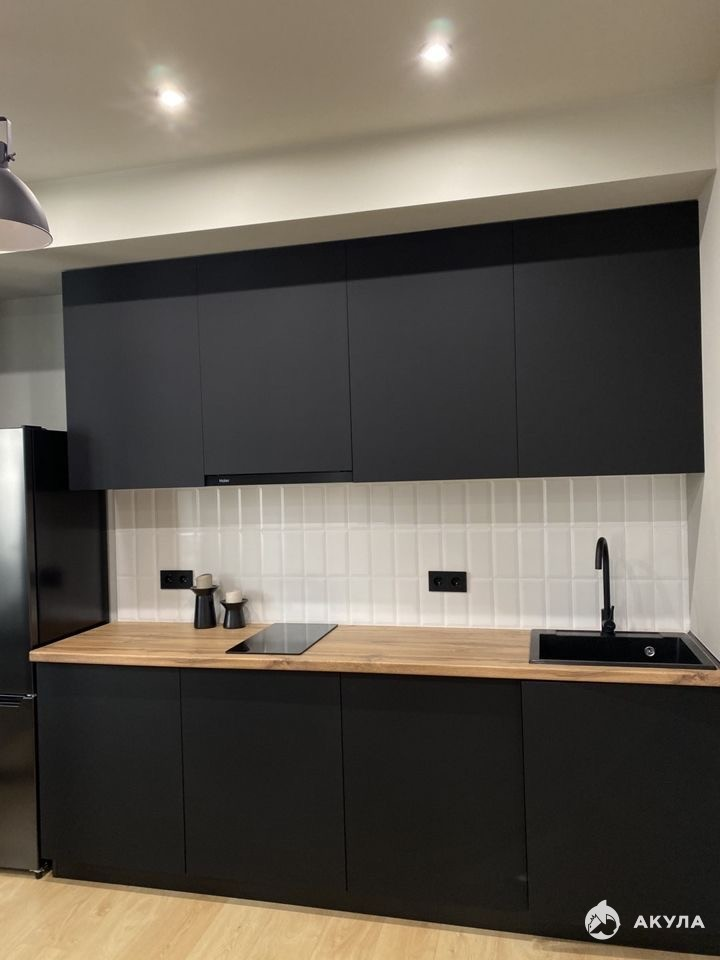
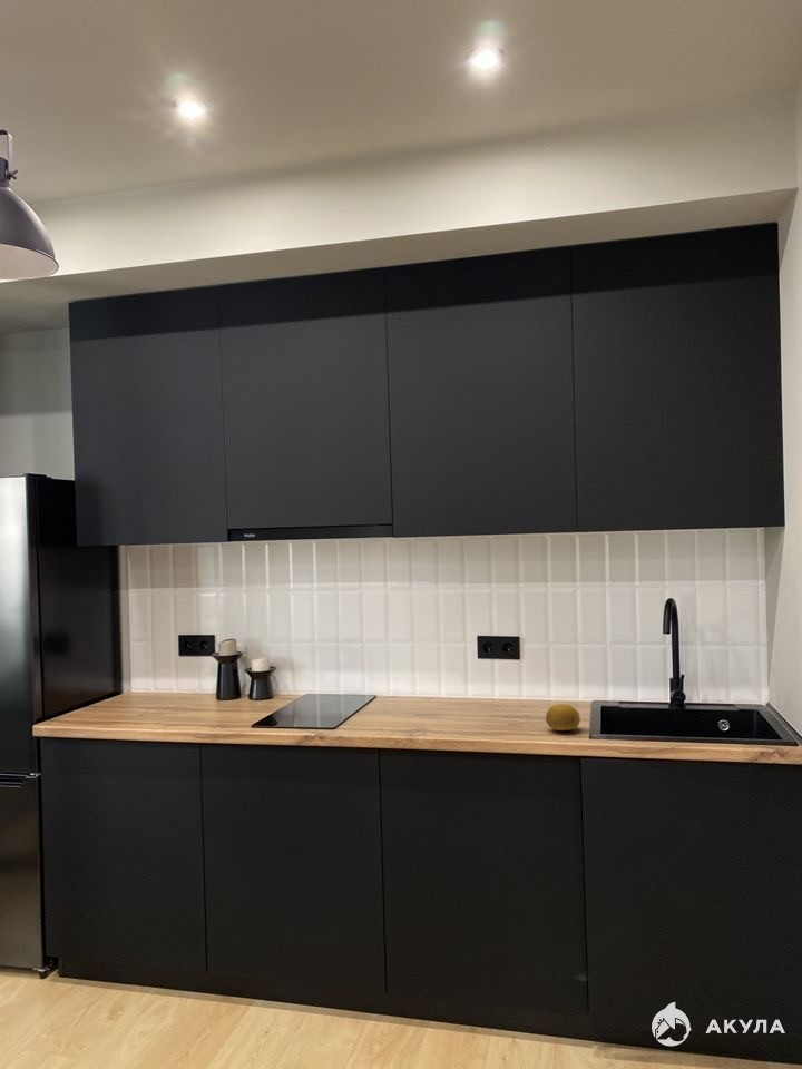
+ fruit (563, 717)
